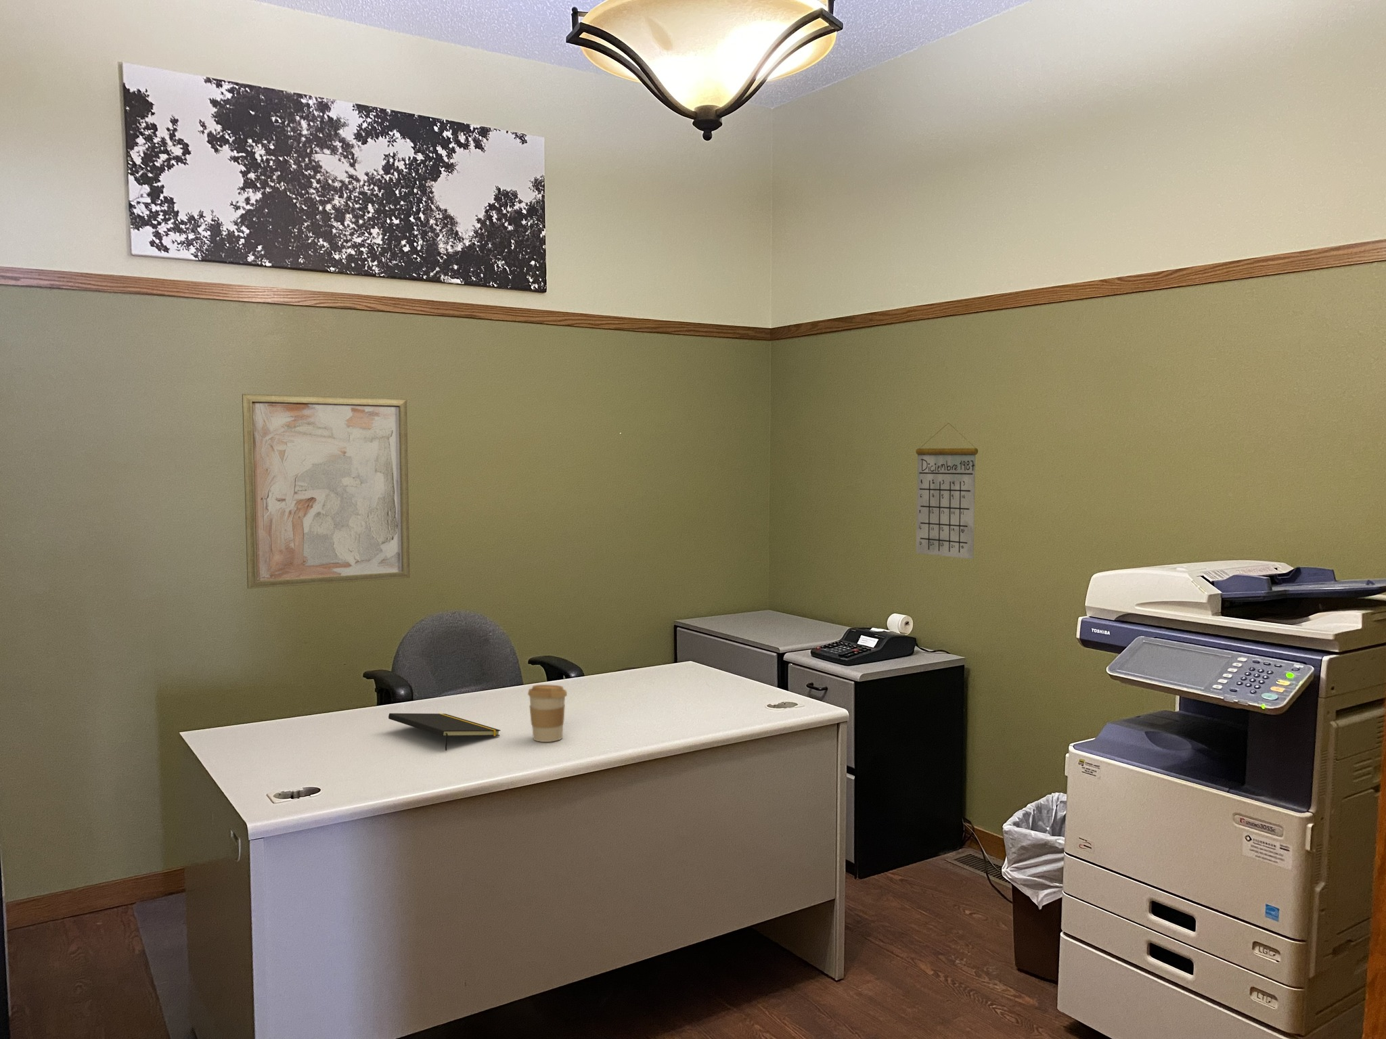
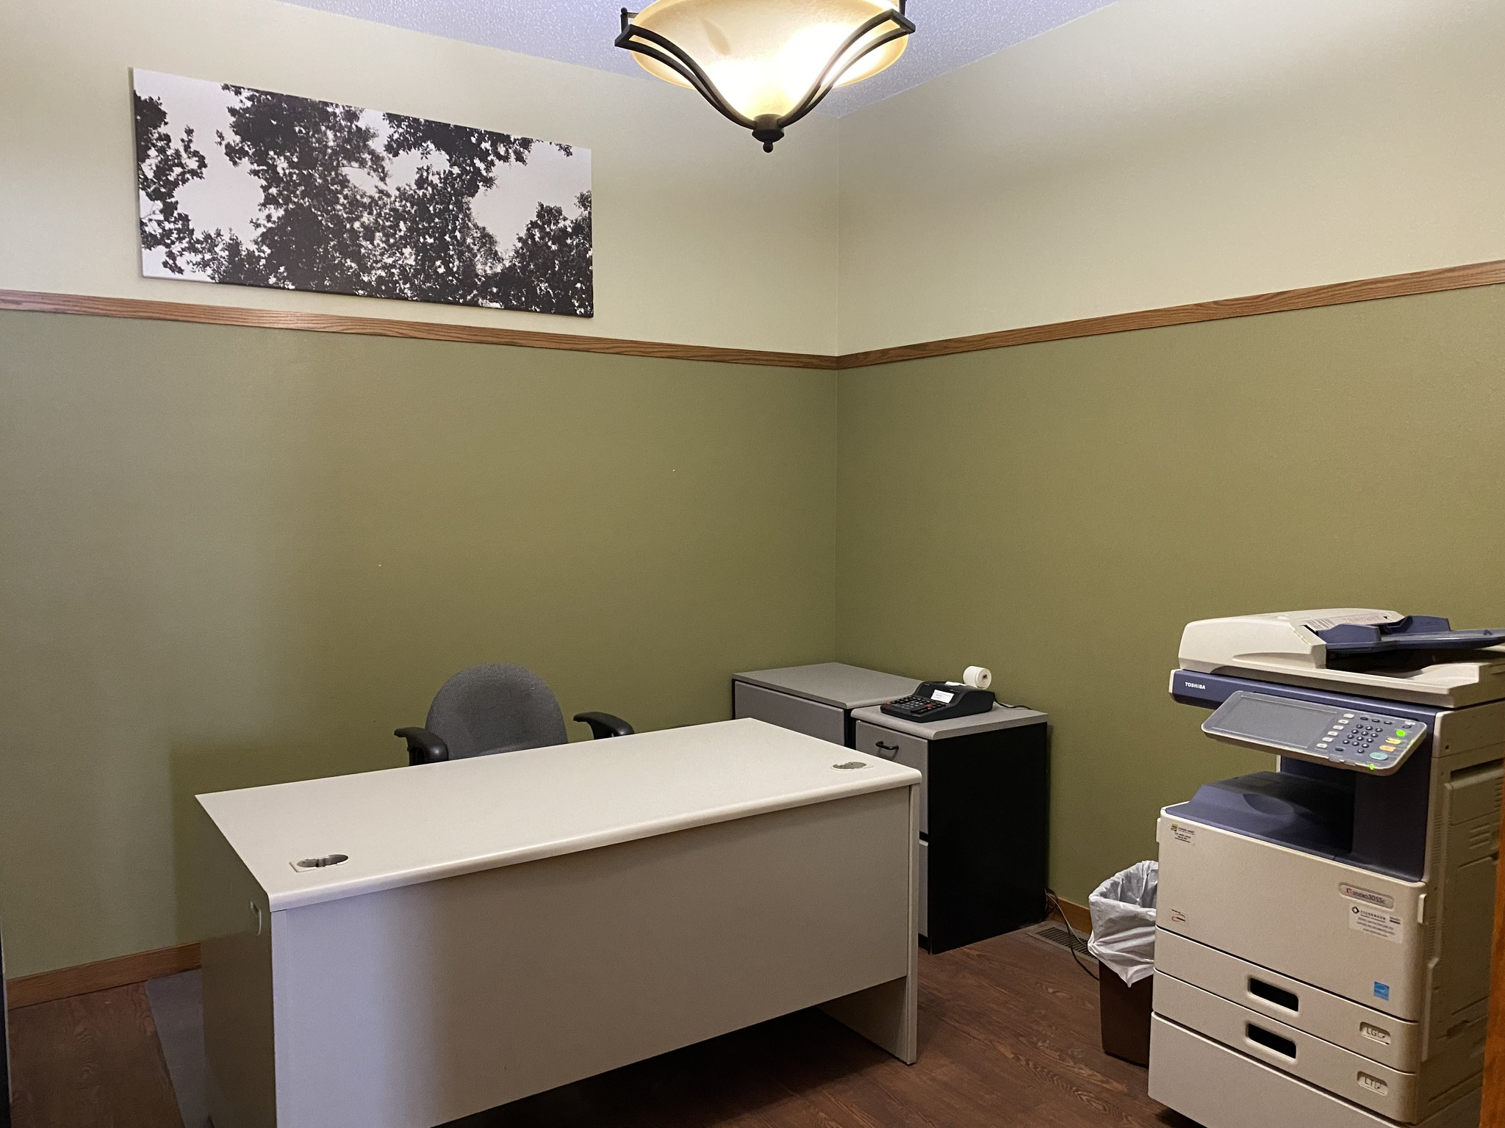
- coffee cup (548, 710)
- notepad (444, 725)
- wall art (331, 490)
- calendar (945, 489)
